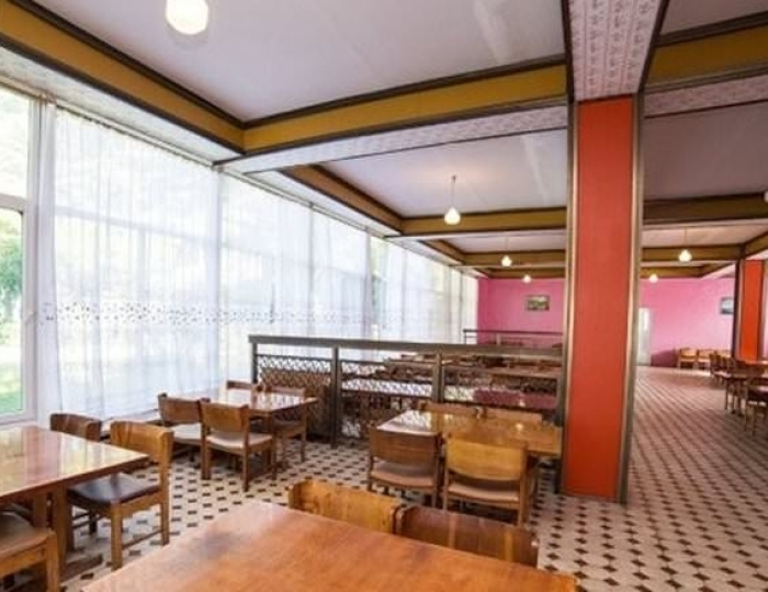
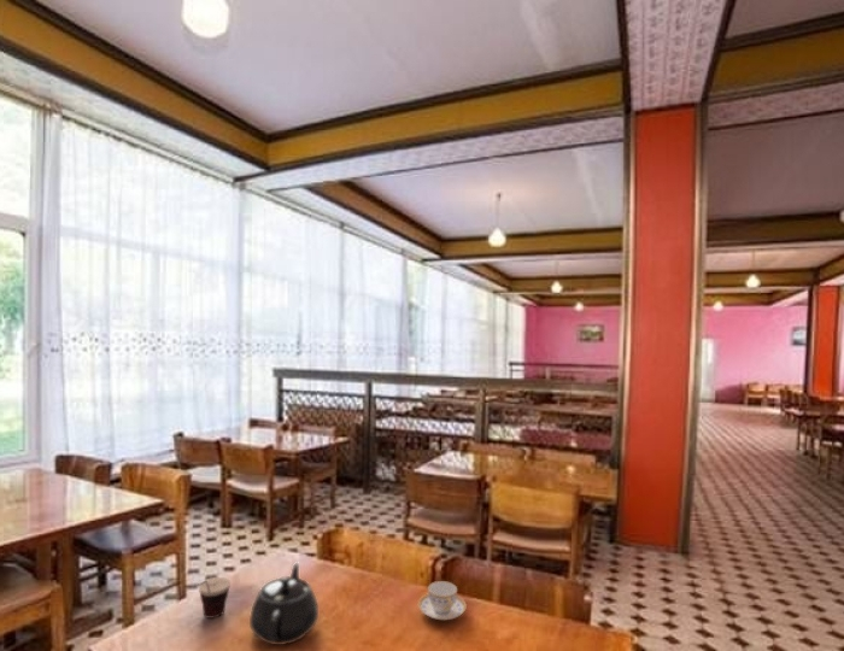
+ teacup (441, 600)
+ cup (209, 594)
+ teapot (286, 602)
